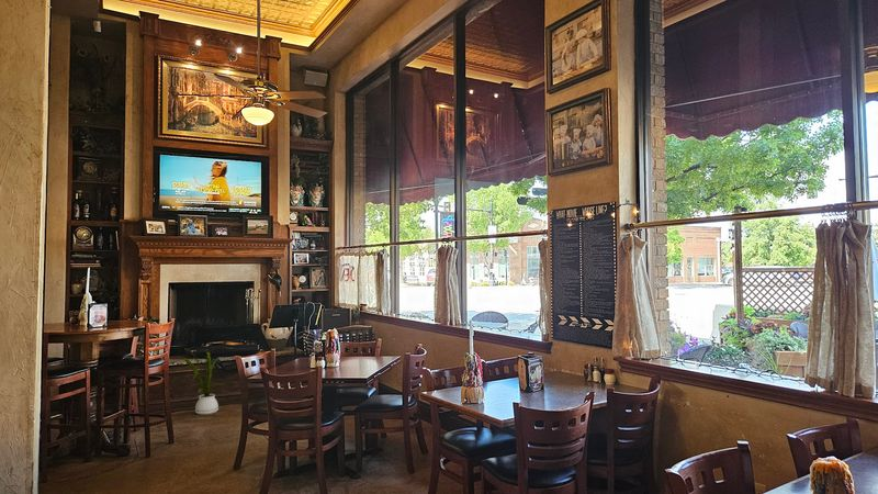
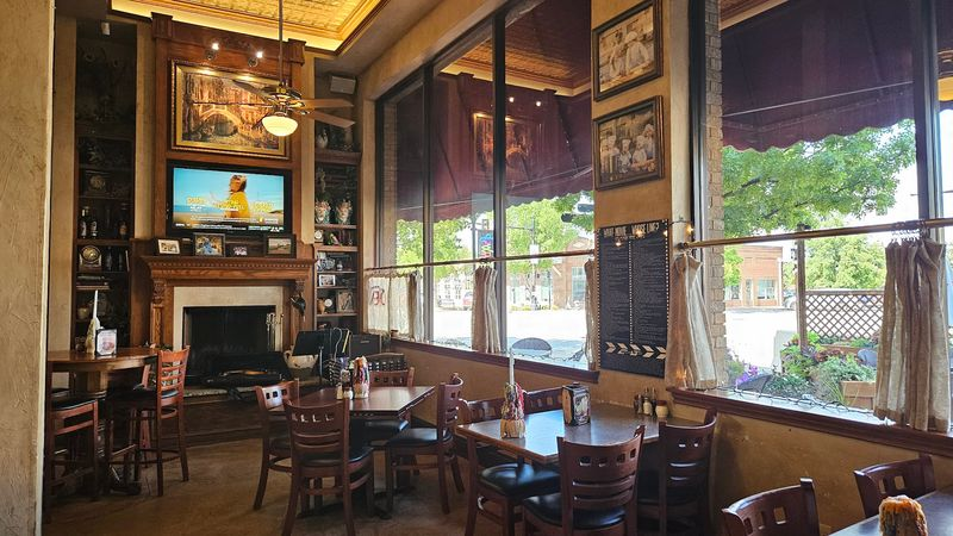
- house plant (203, 379)
